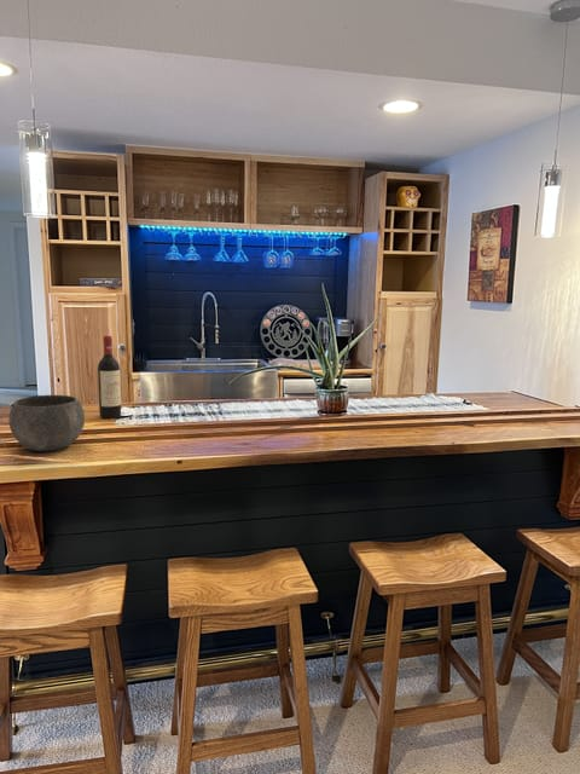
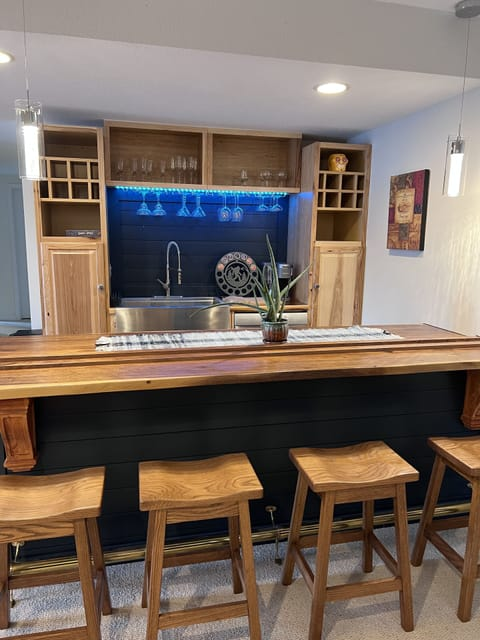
- bowl (47, 424)
- wine bottle (109, 376)
